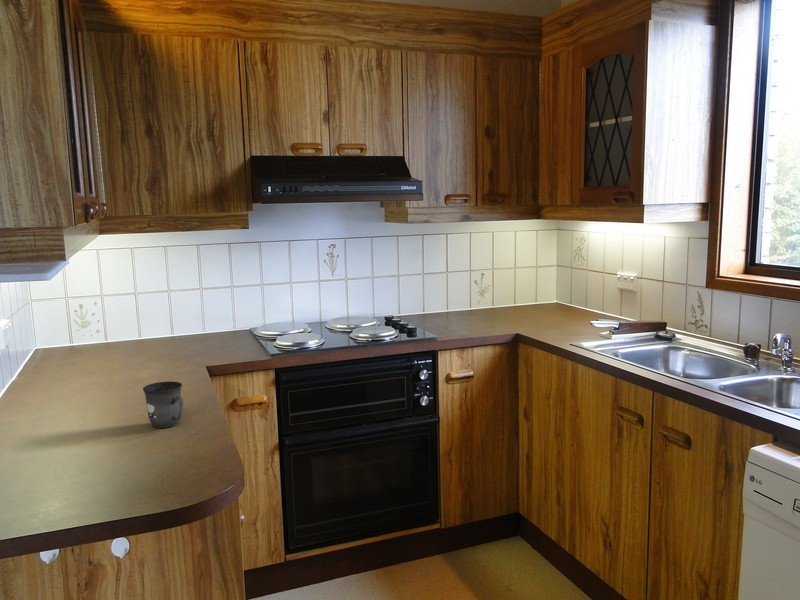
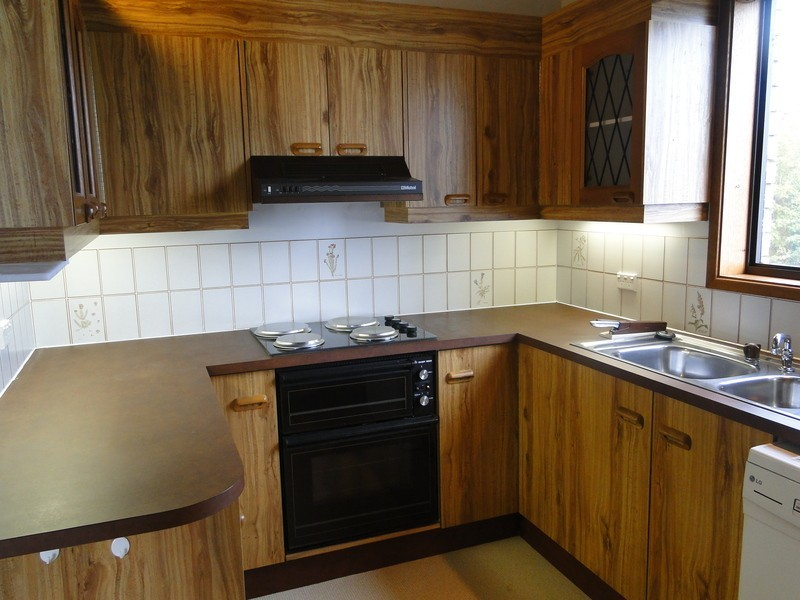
- mug (167, 406)
